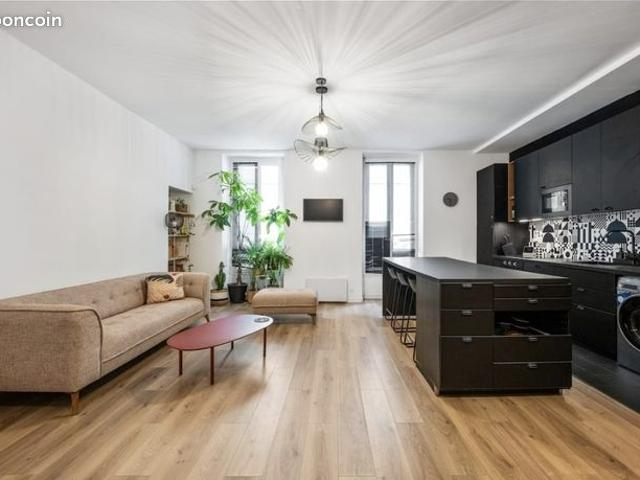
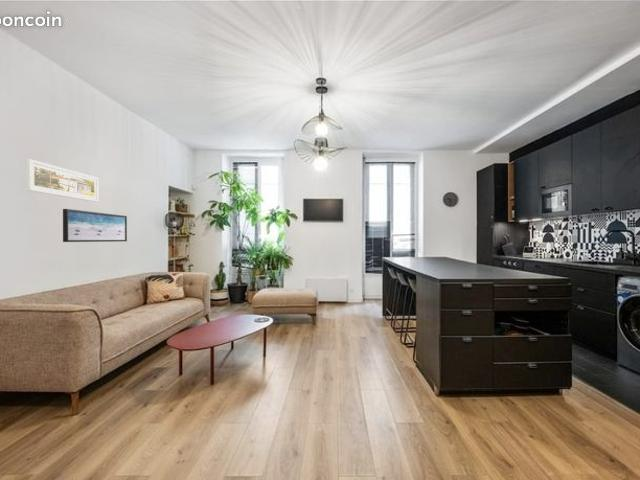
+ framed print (67, 183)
+ wall art (99, 227)
